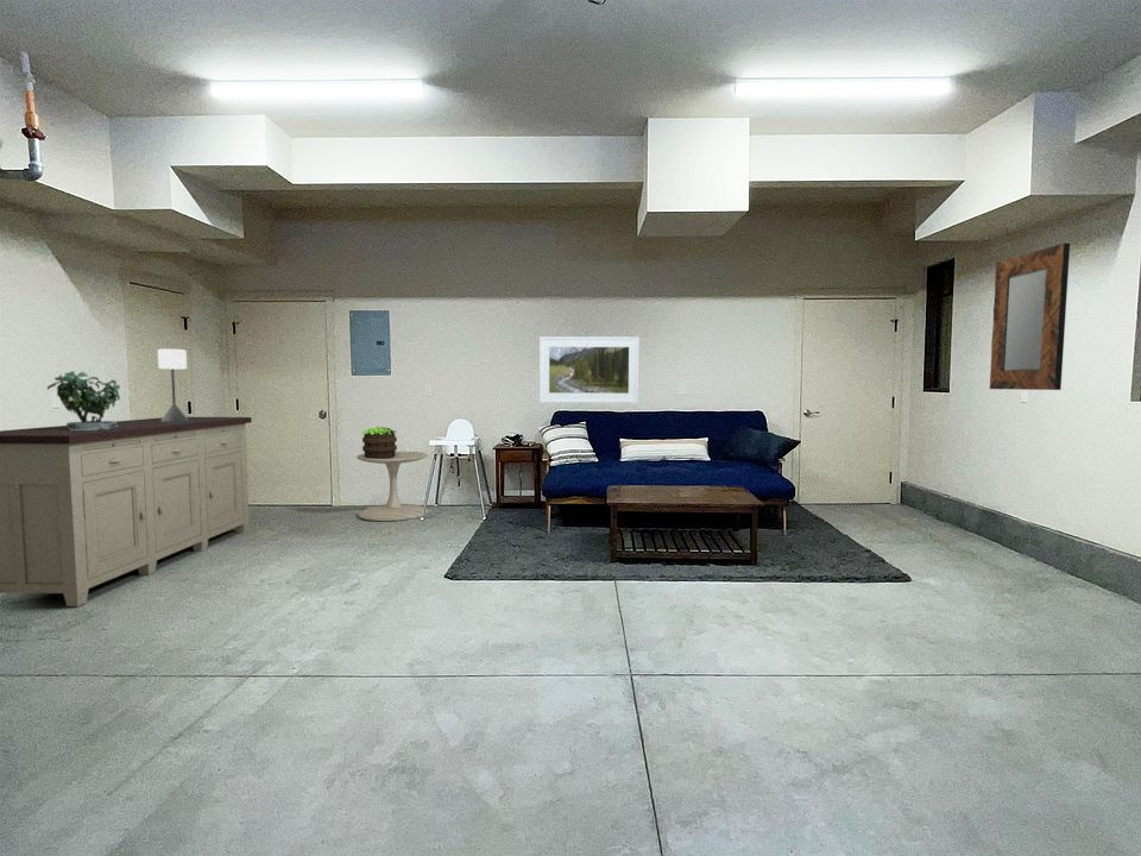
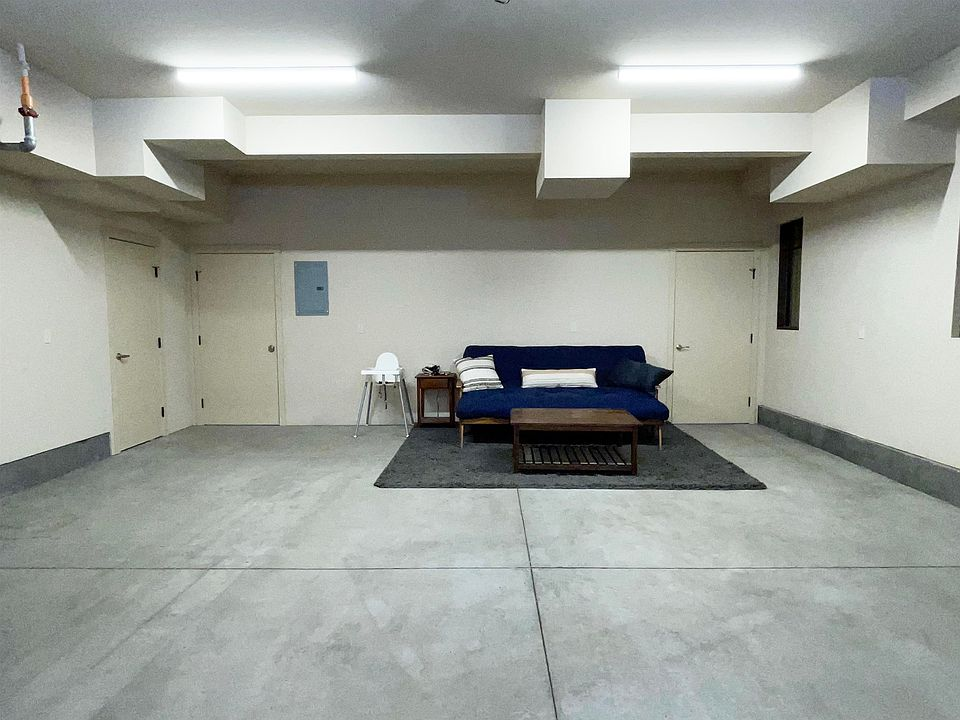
- table lamp (172, 384)
- potted plant (87, 398)
- side table (392, 484)
- potted plant (379, 440)
- home mirror (1026, 321)
- sideboard (134, 492)
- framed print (588, 370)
